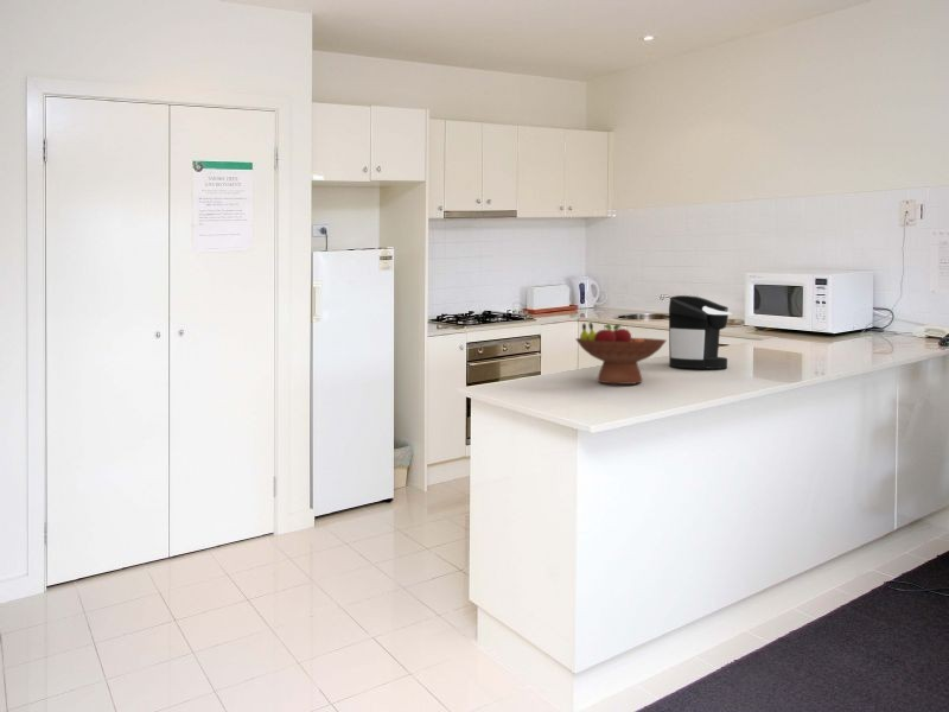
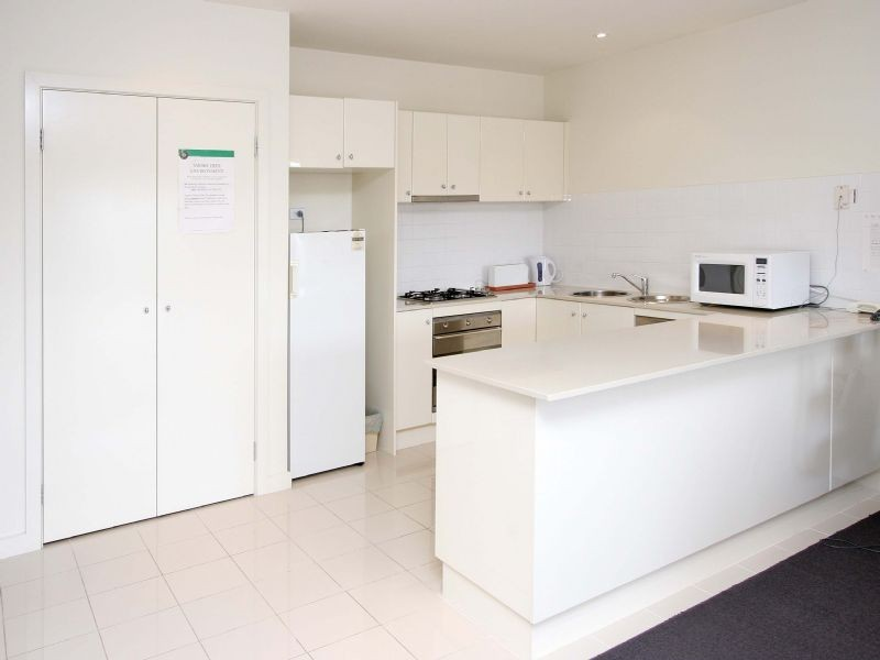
- fruit bowl (620, 352)
- coffee maker (700, 331)
